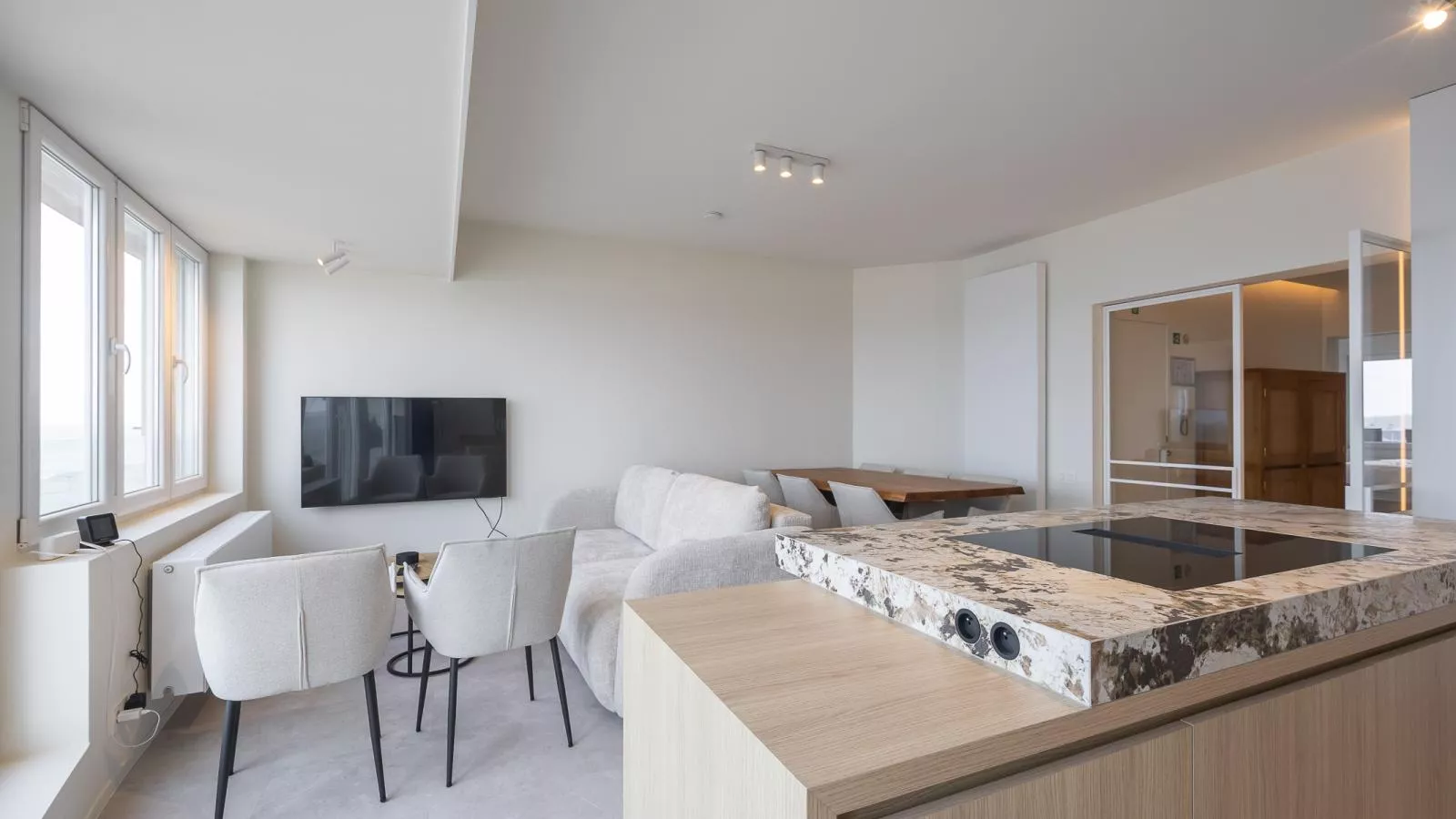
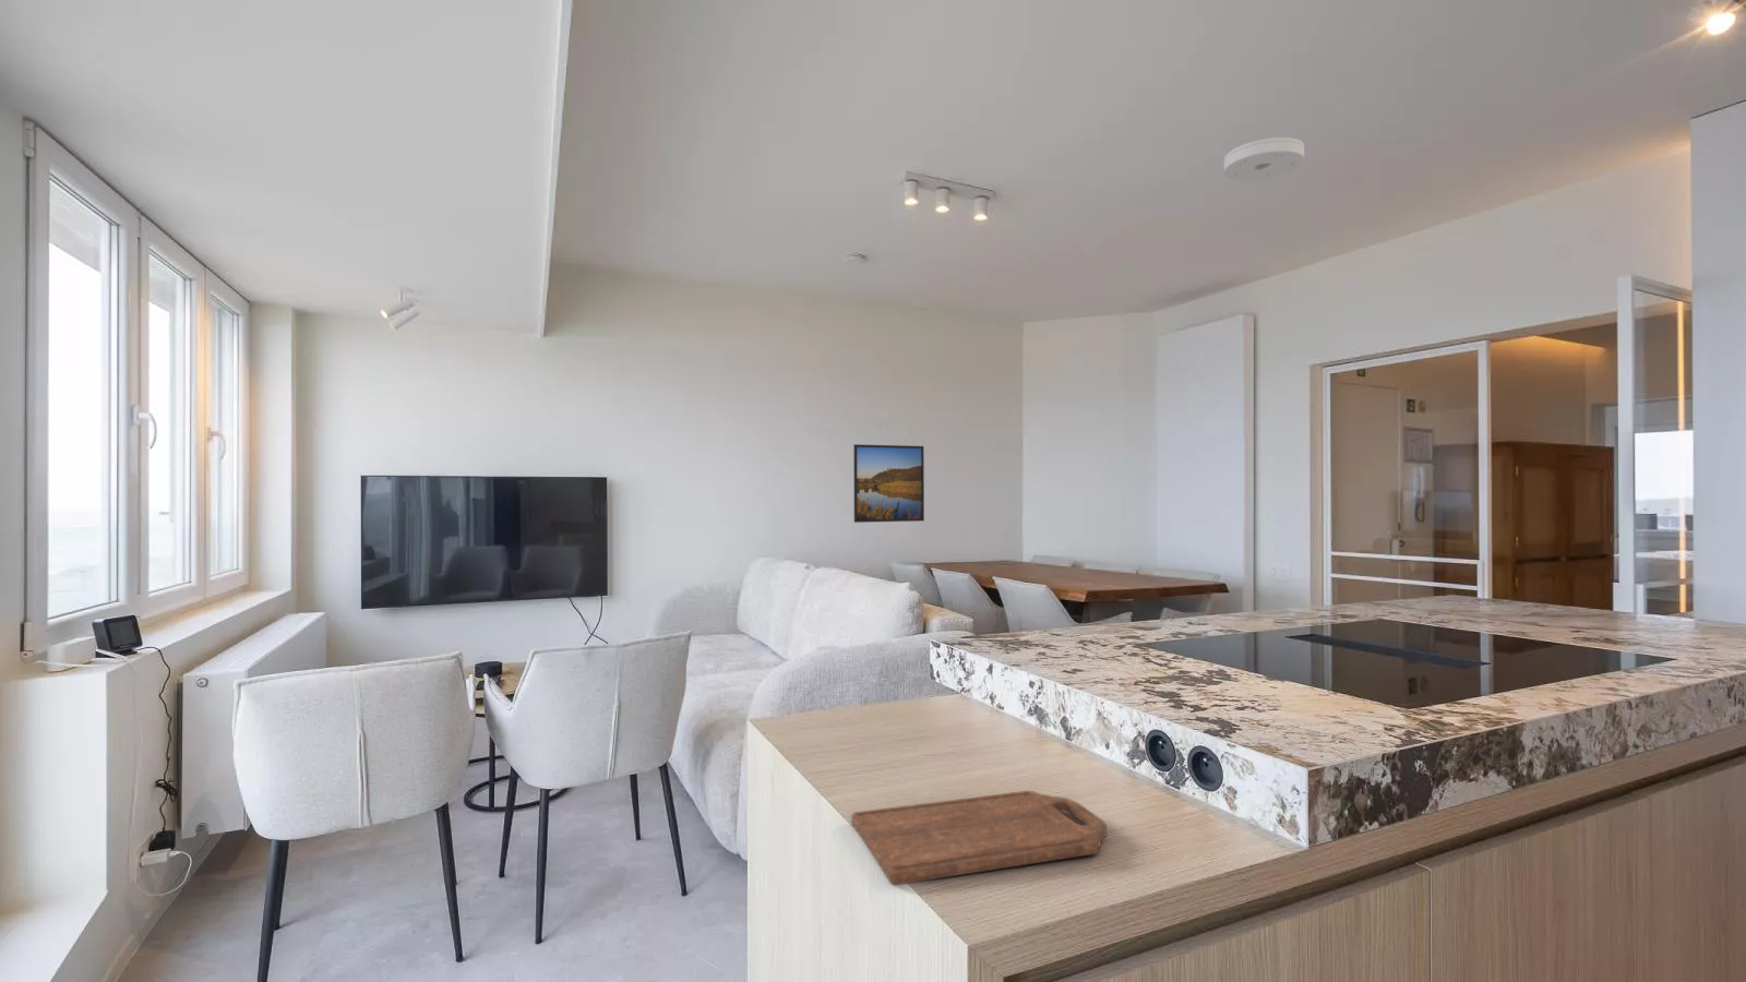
+ cutting board (985, 830)
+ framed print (890, 483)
+ smoke detector (1263, 159)
